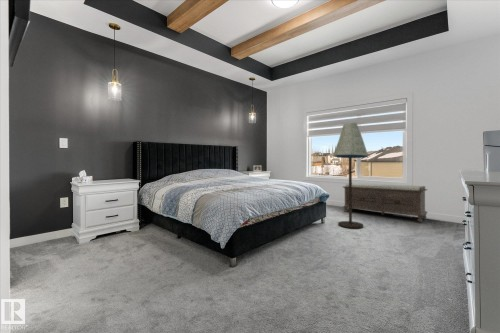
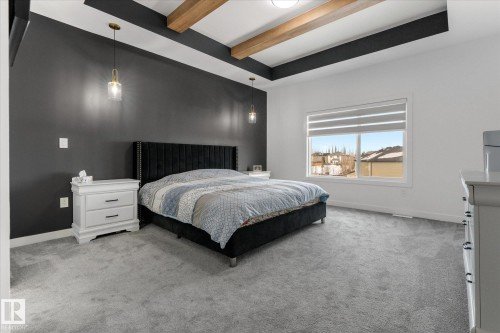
- bench (382, 199)
- floor lamp (350, 173)
